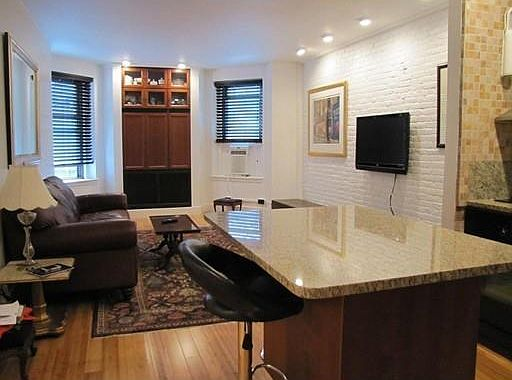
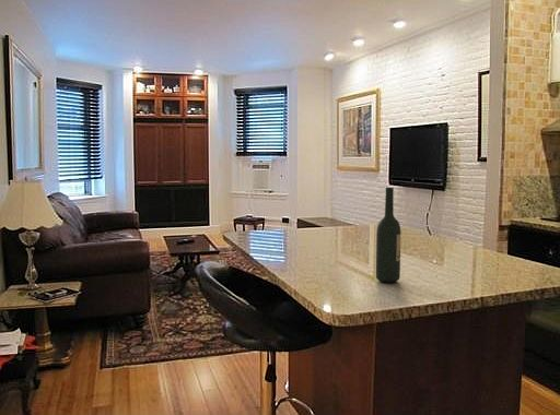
+ wine bottle (388, 234)
